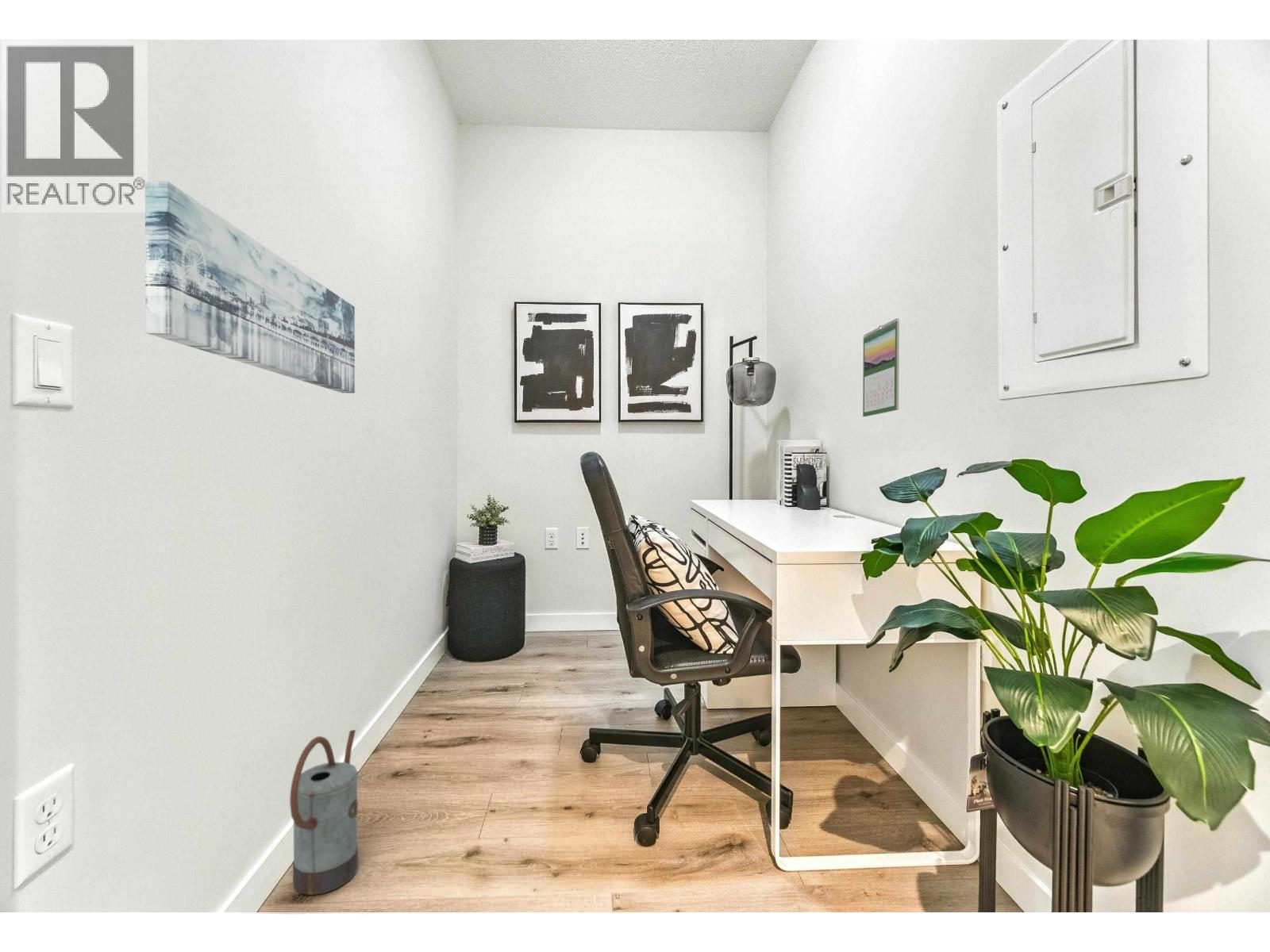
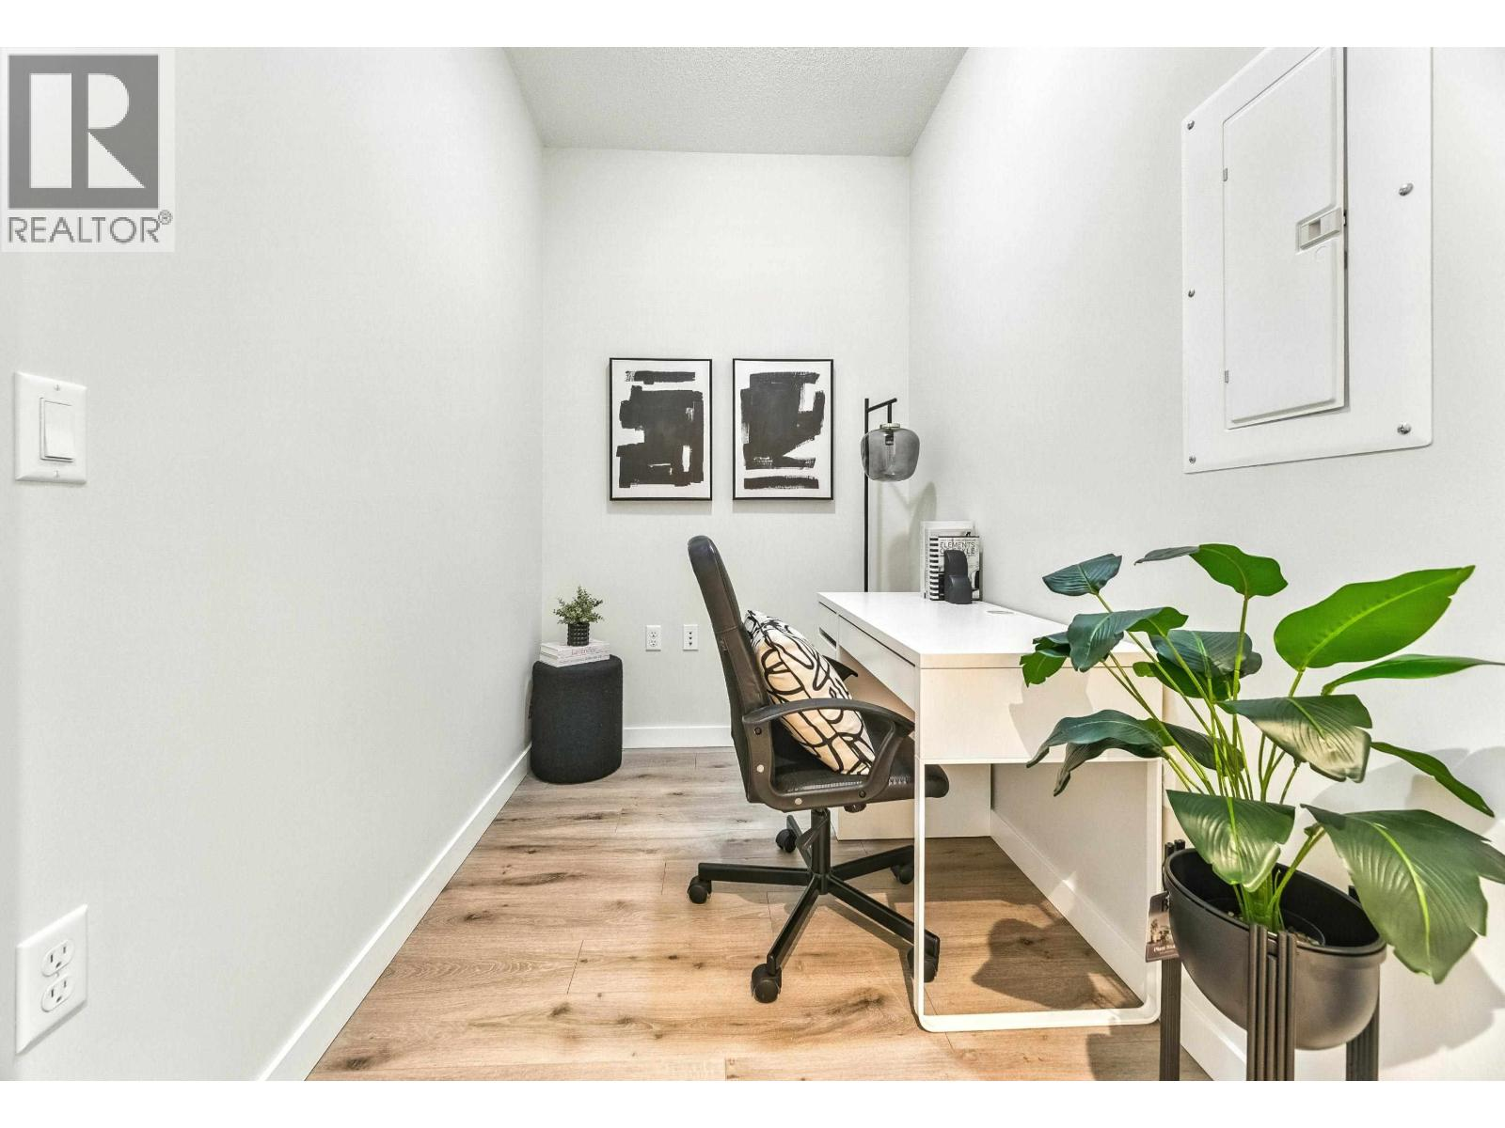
- wall art (279, 316)
- calendar (879, 369)
- watering can (326, 800)
